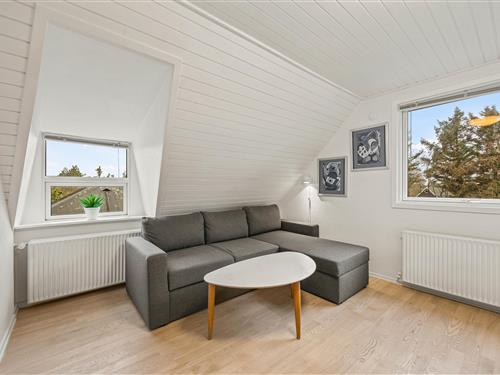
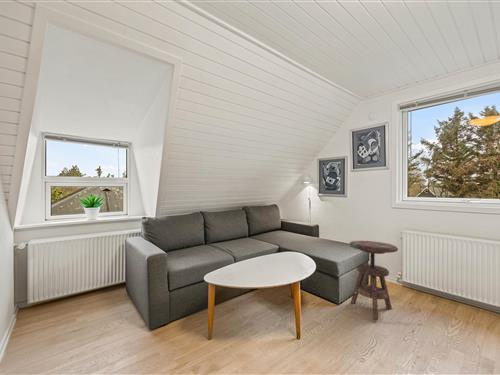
+ side table (372, 276)
